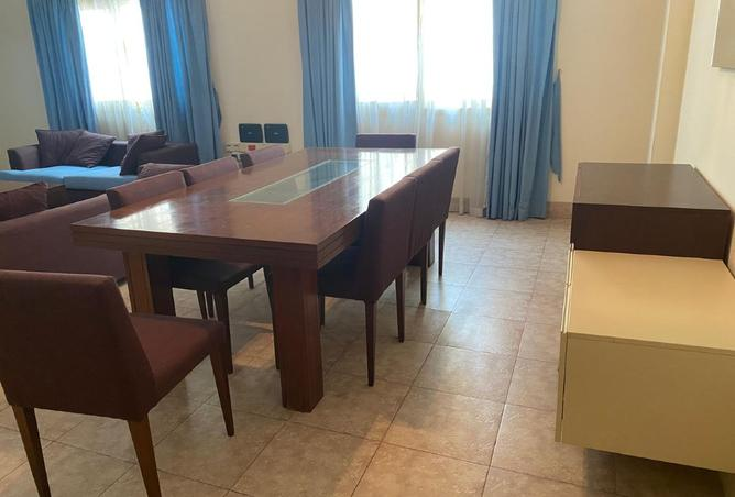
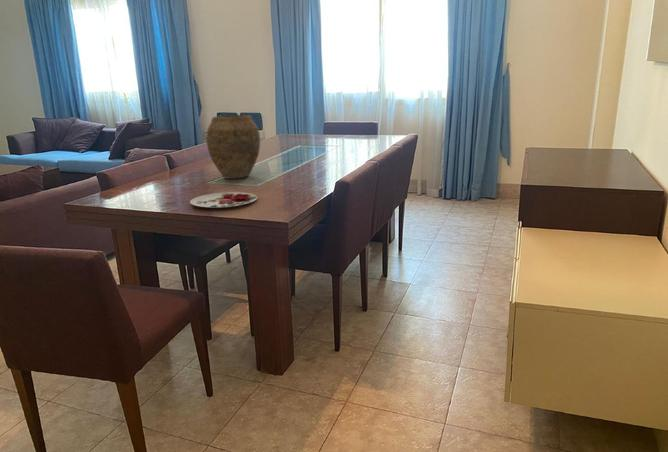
+ vase (234, 146)
+ plate (224, 198)
